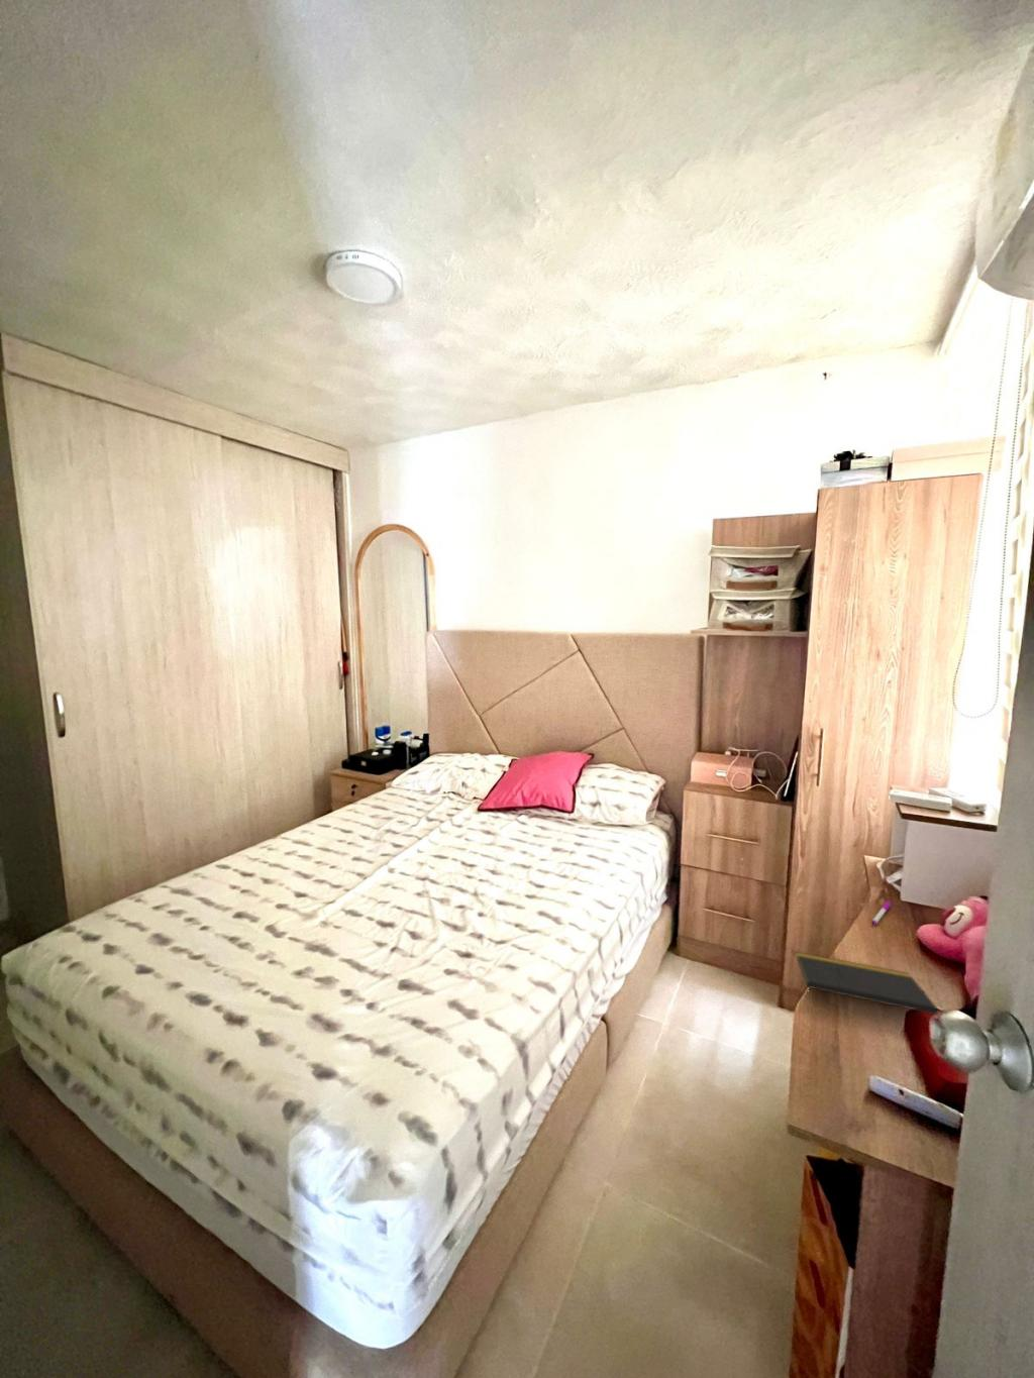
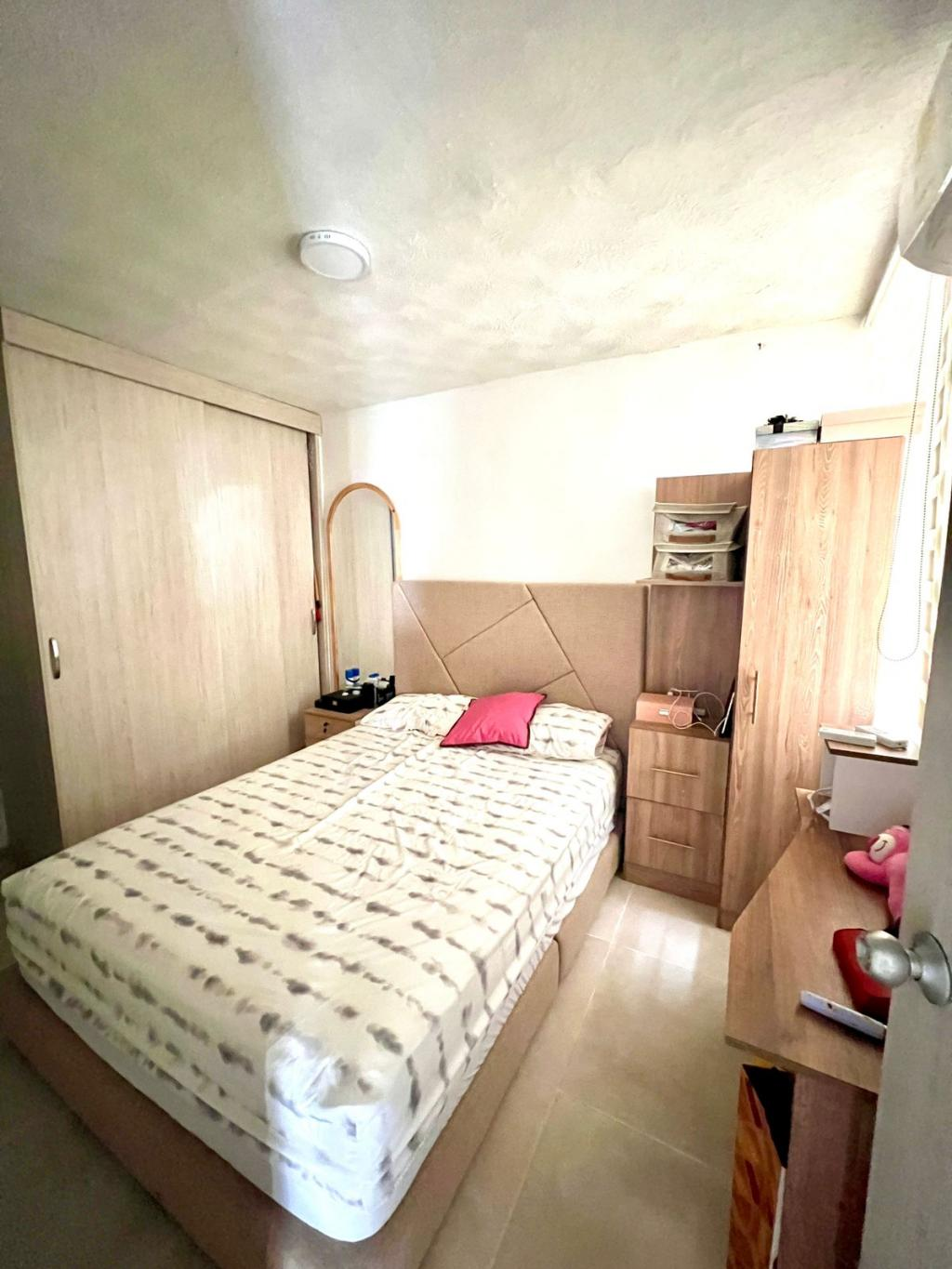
- notepad (859, 979)
- pen (881, 912)
